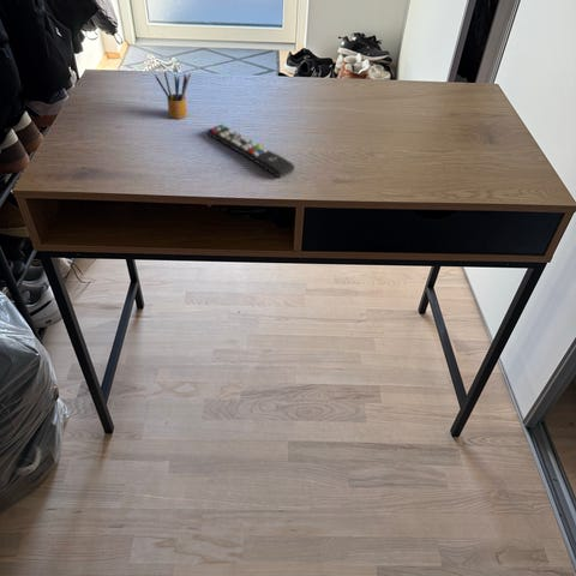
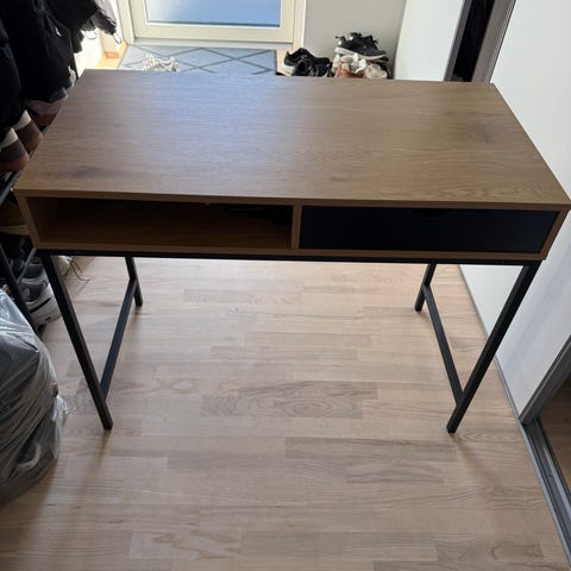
- pencil box (174, 94)
- remote control (248, 148)
